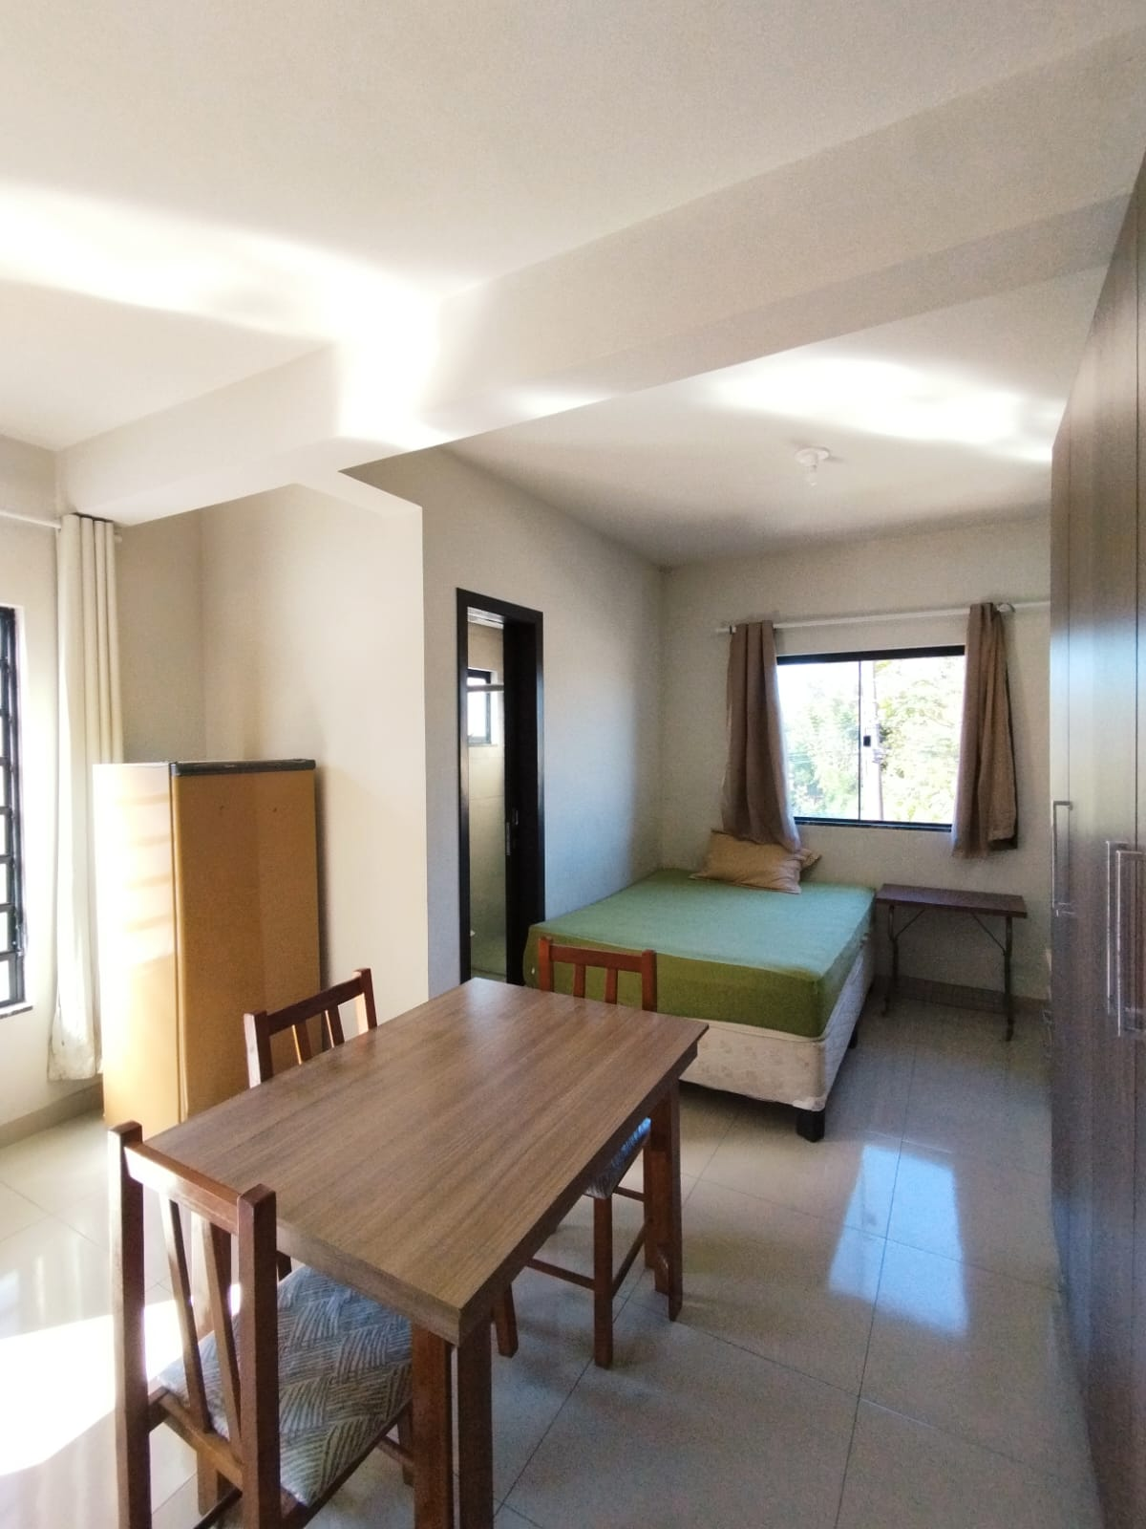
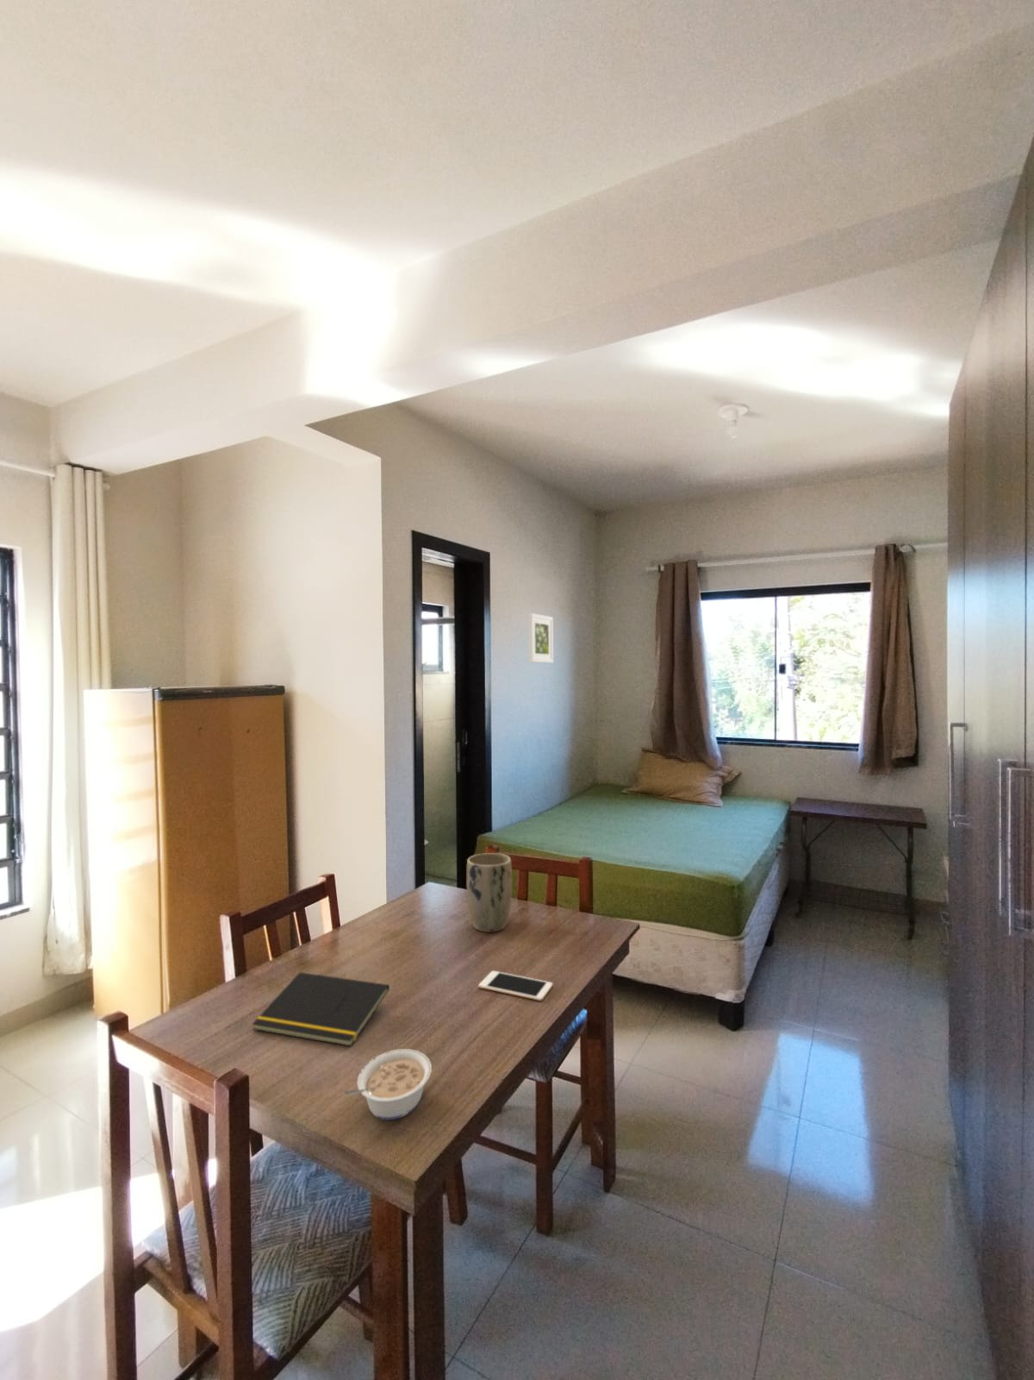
+ cell phone (515, 984)
+ notepad (324, 1006)
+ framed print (541, 638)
+ legume (394, 1086)
+ plant pot (489, 892)
